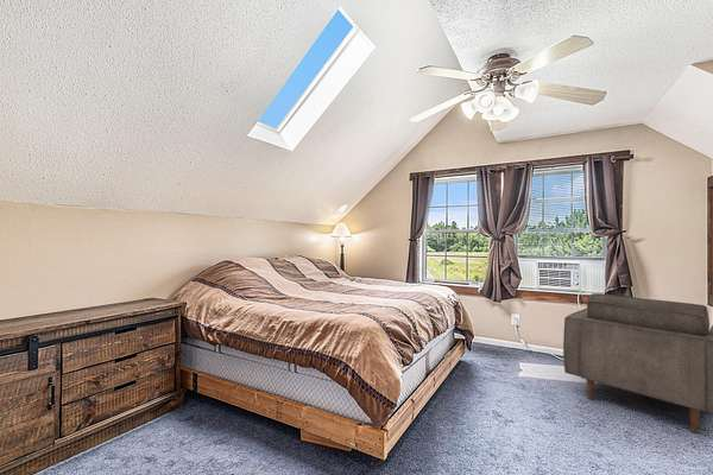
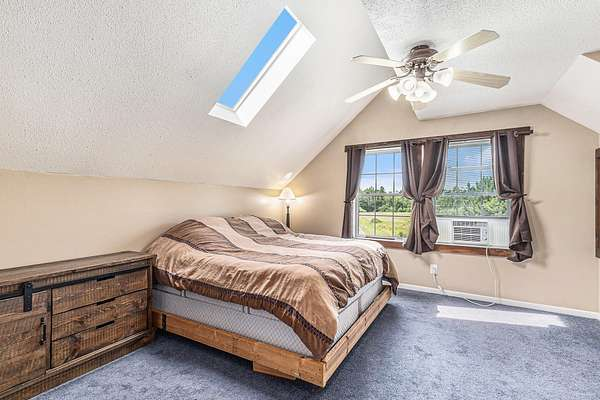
- chair (649, 346)
